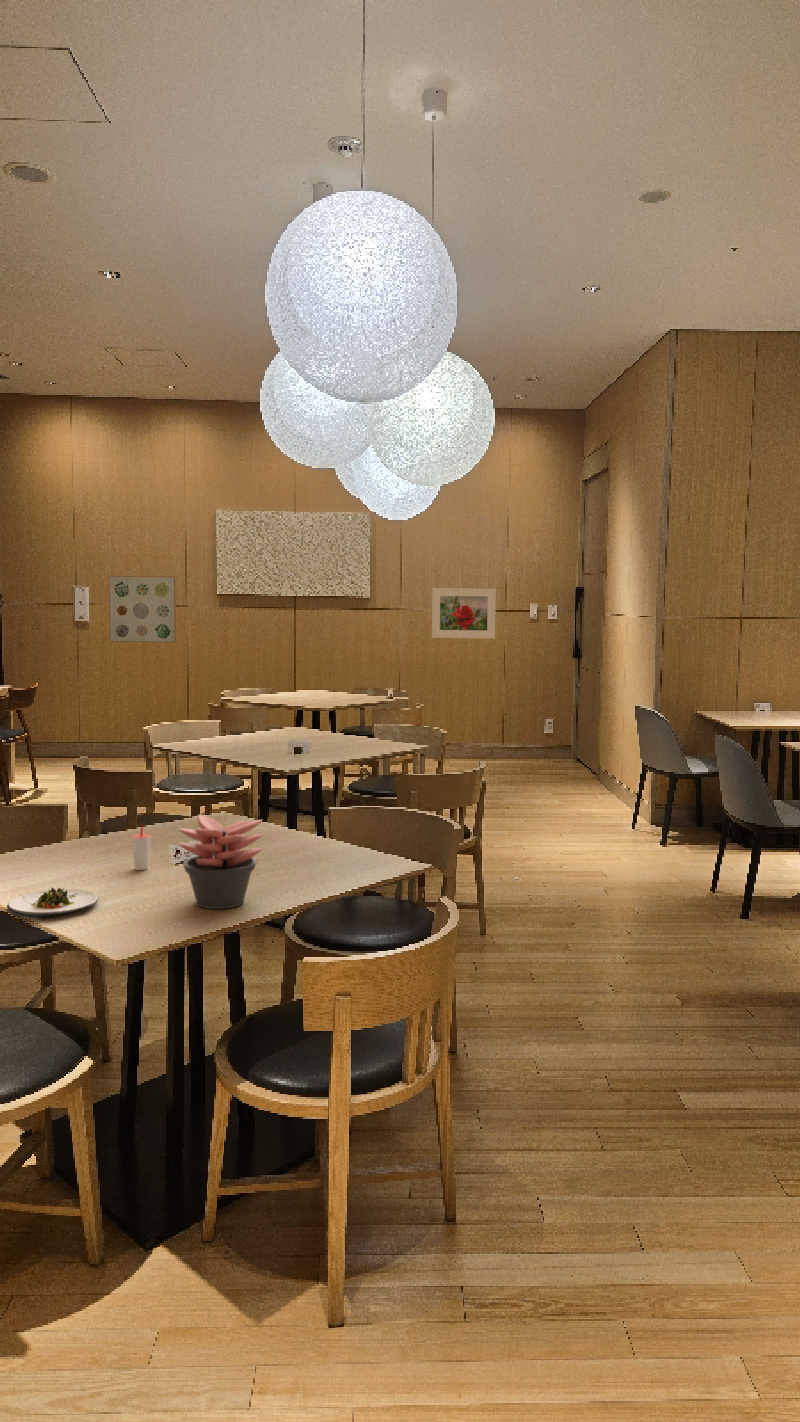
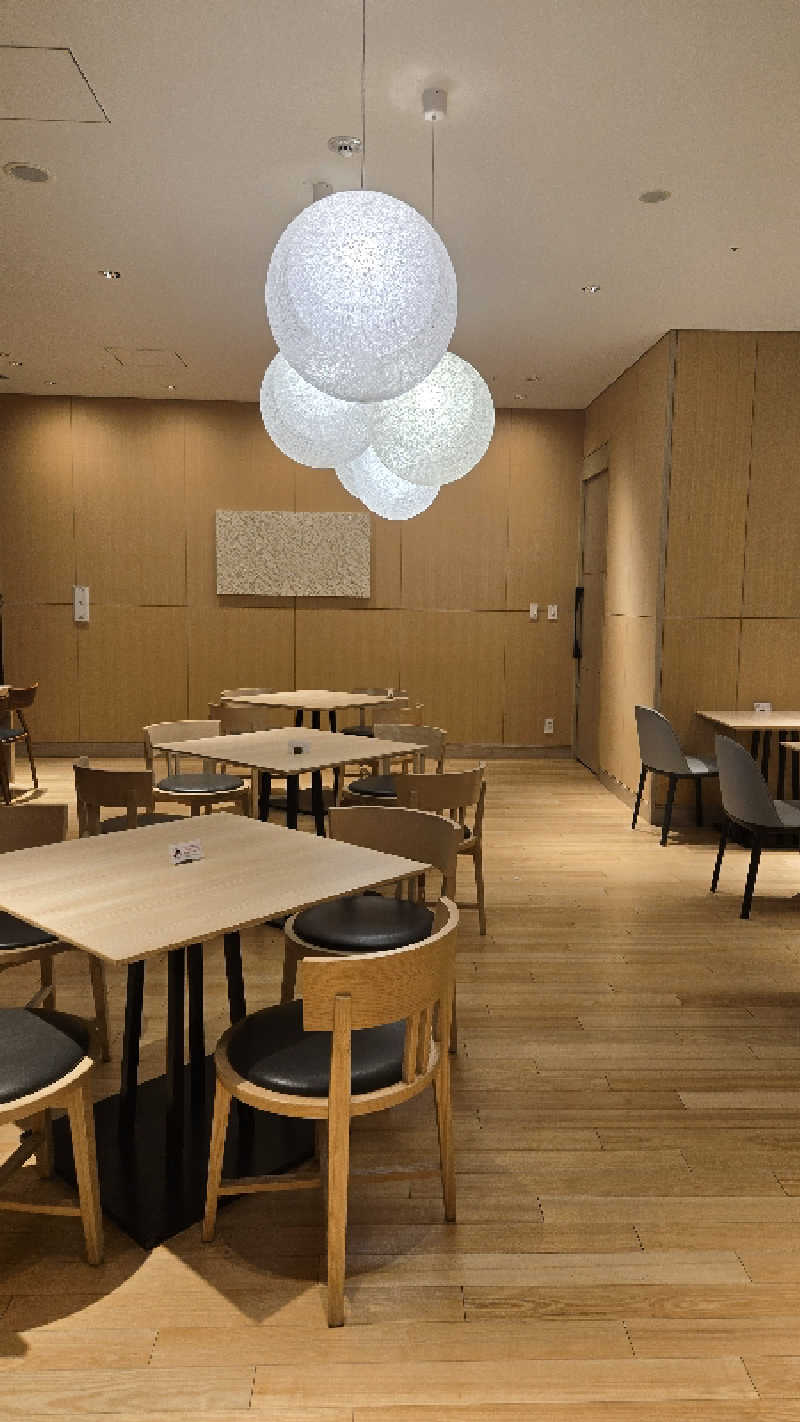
- succulent plant (220, 861)
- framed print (463, 613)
- cup (141, 846)
- wall art (142, 609)
- salad plate (53, 897)
